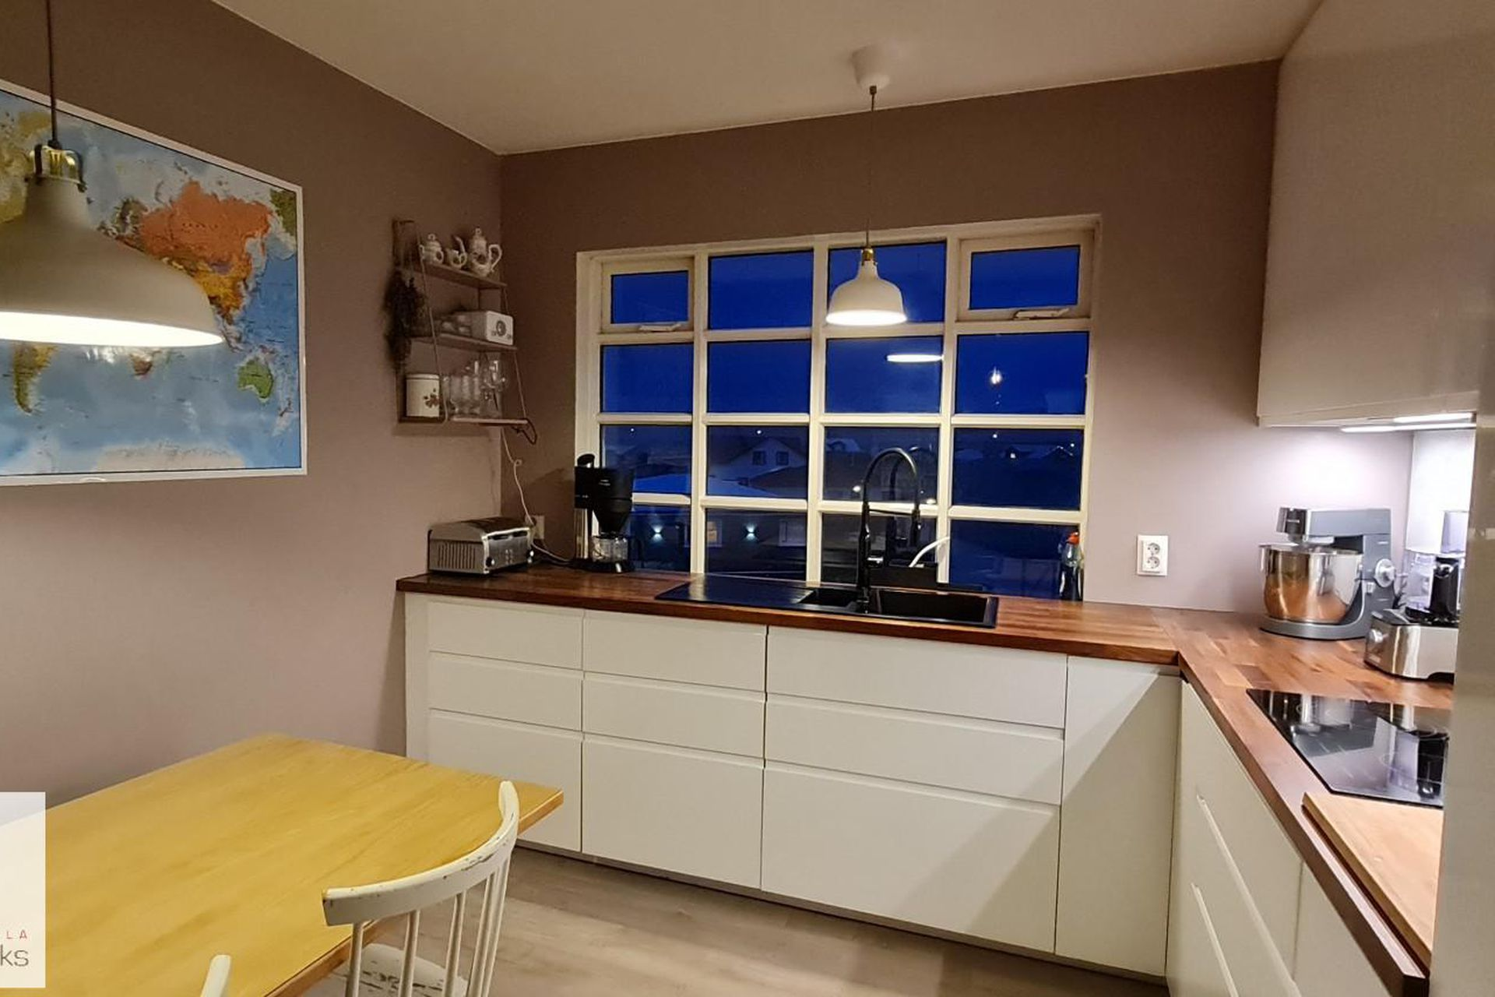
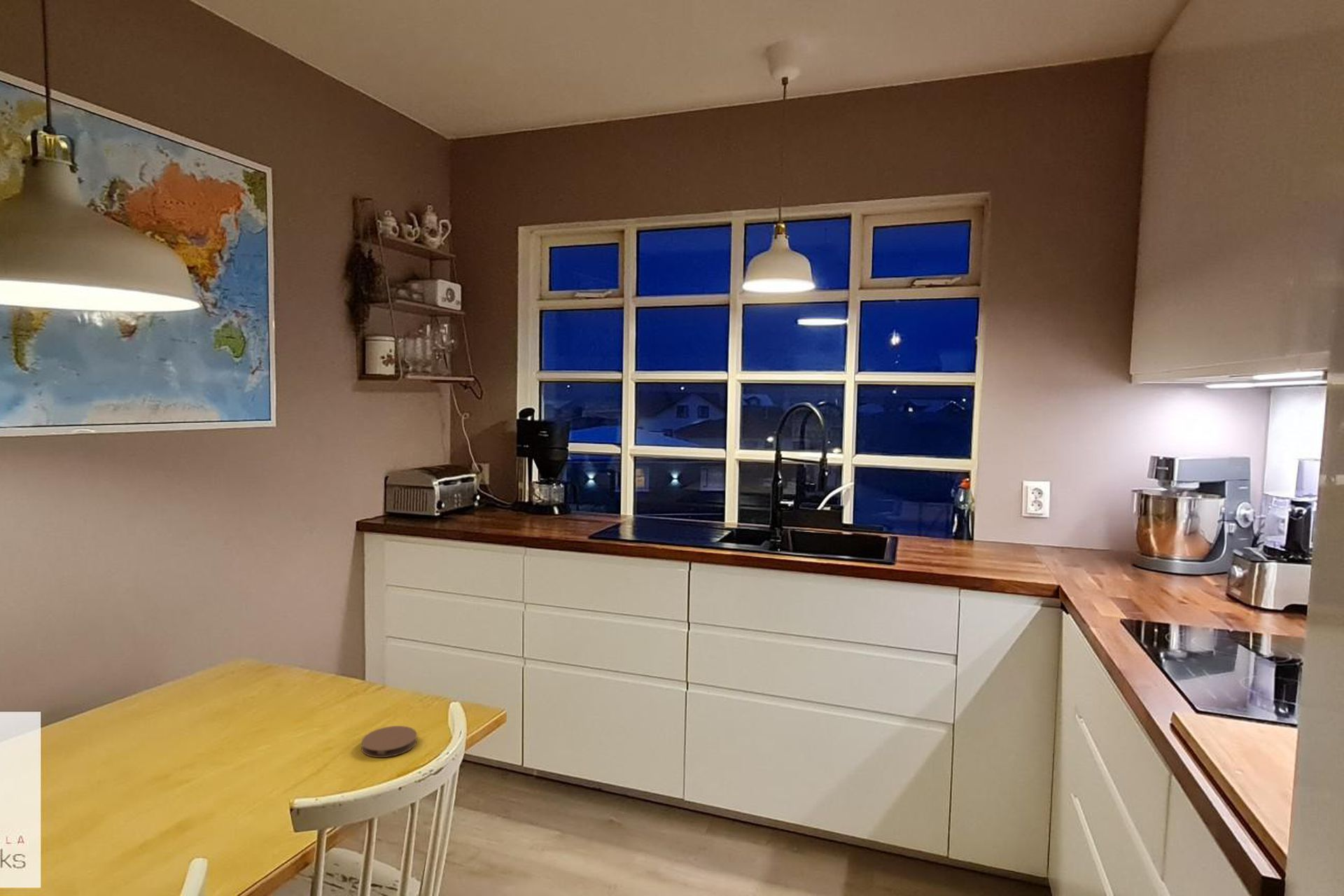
+ coaster (389, 741)
